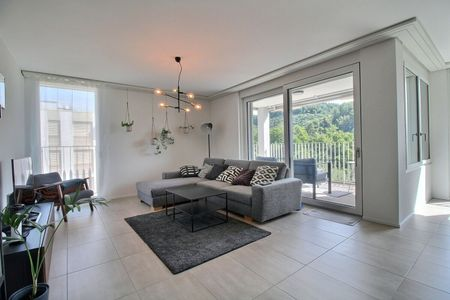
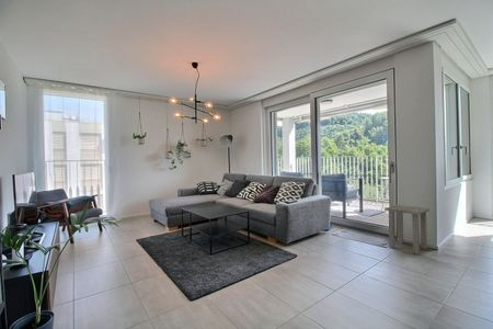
+ side table (402, 228)
